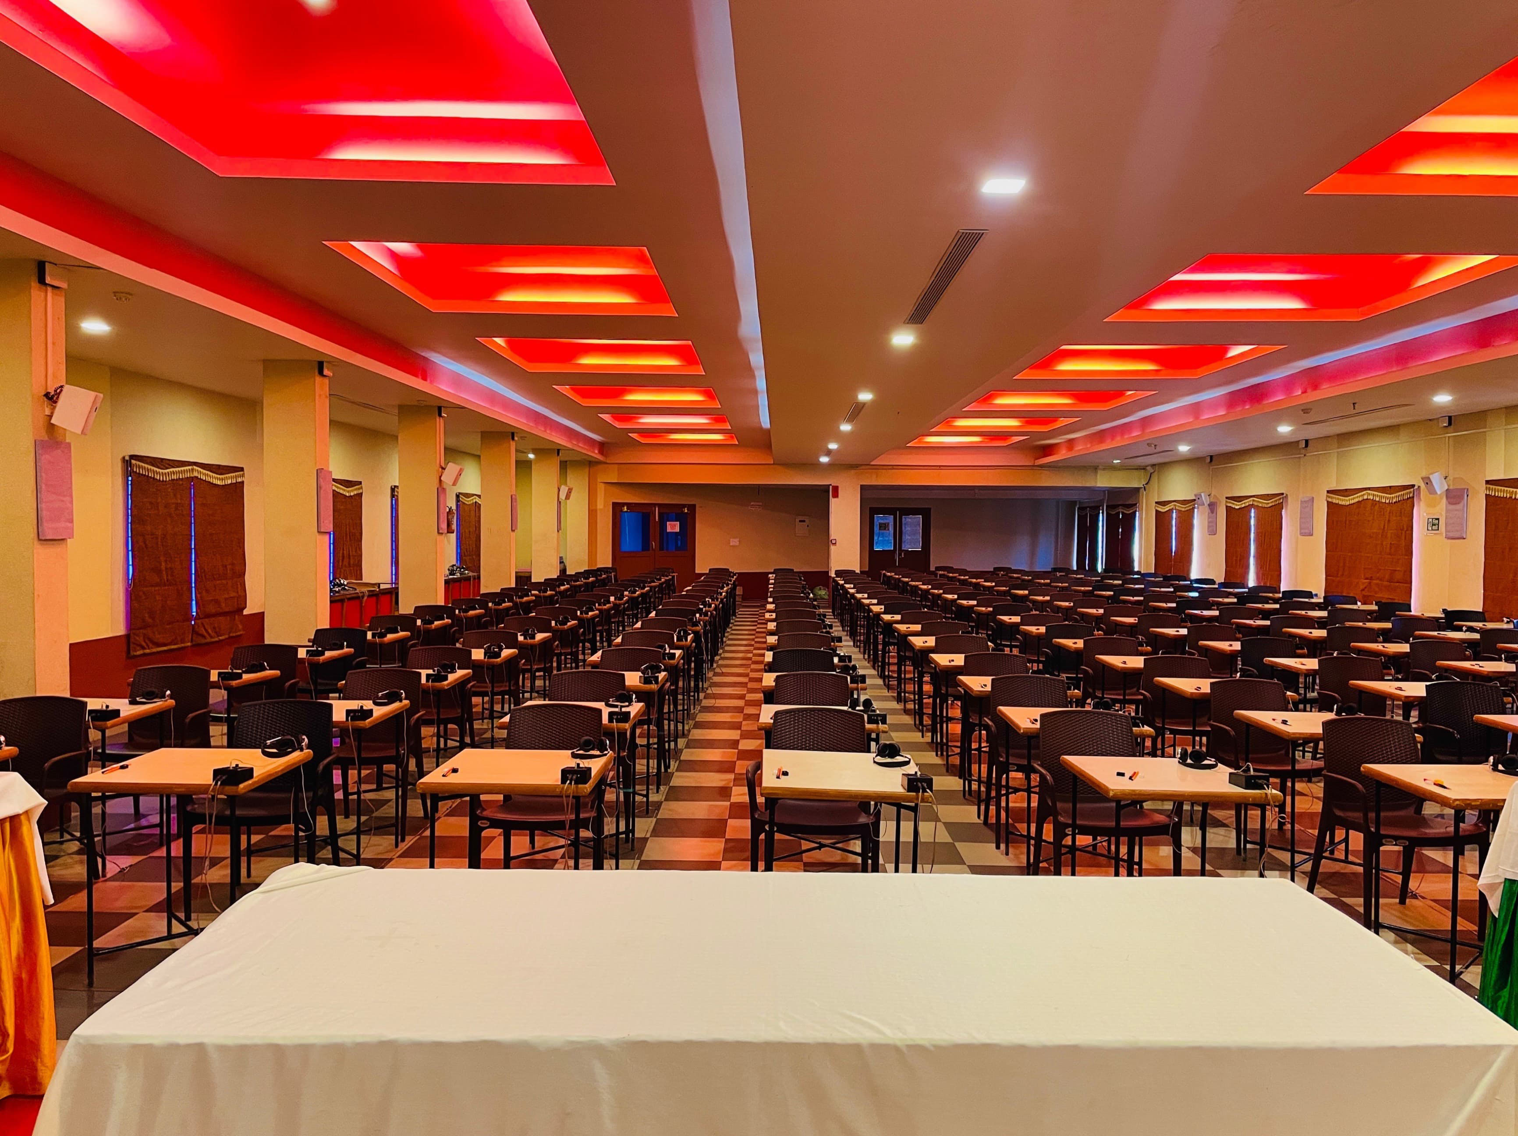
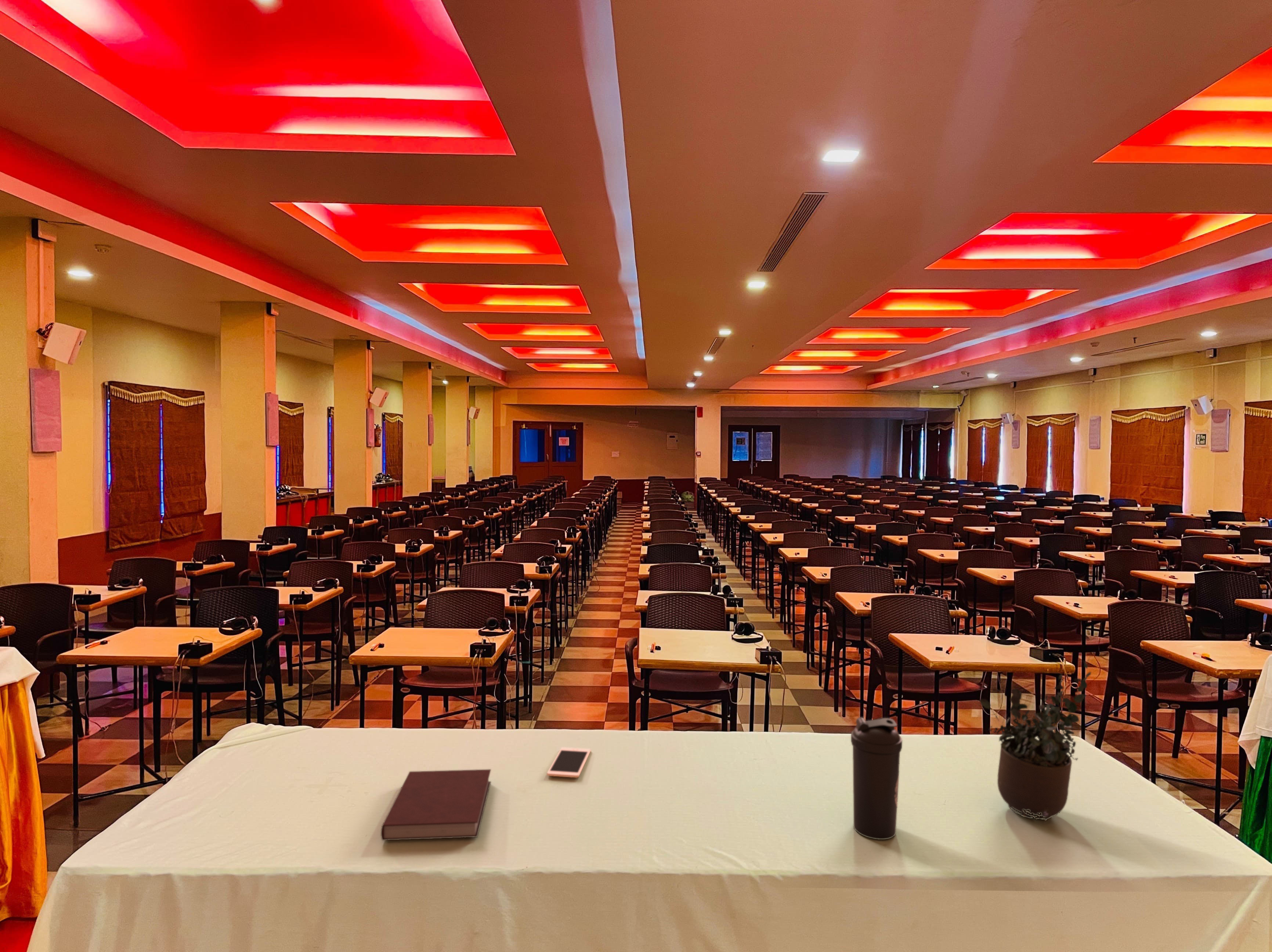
+ cell phone (570, 762)
+ potted plant (1045, 736)
+ notebook (440, 802)
+ water bottle (875, 775)
